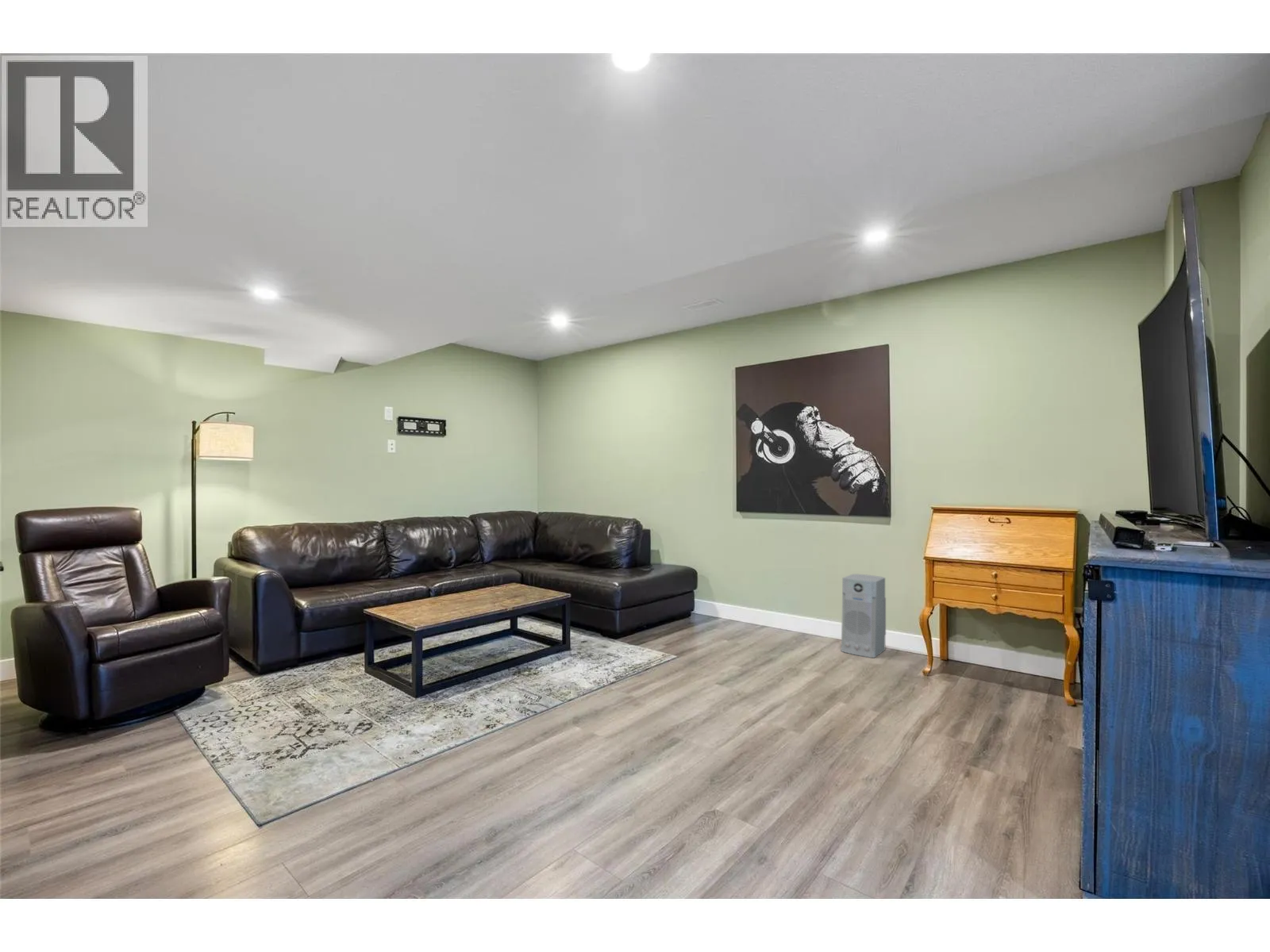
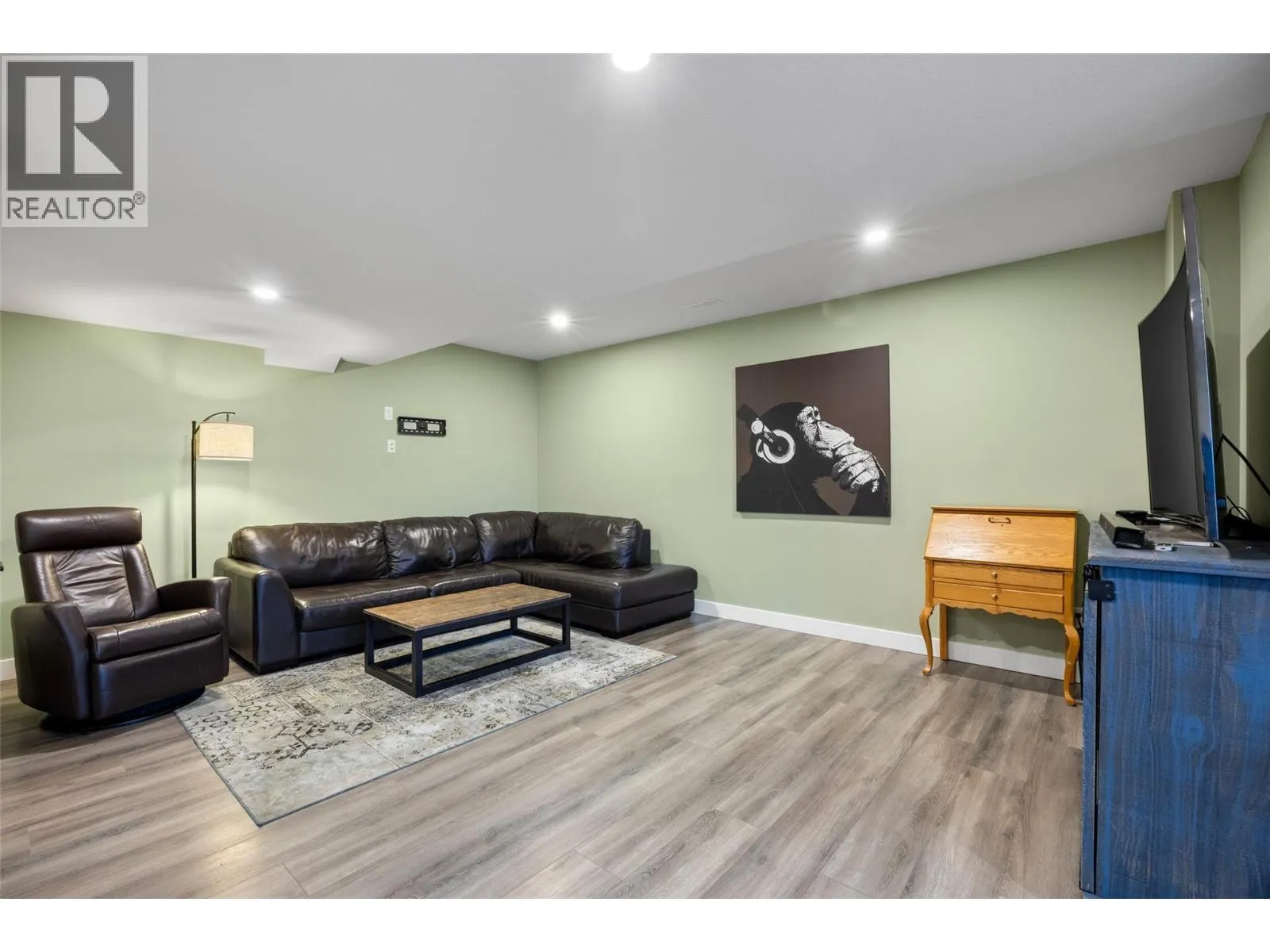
- air purifier (864, 613)
